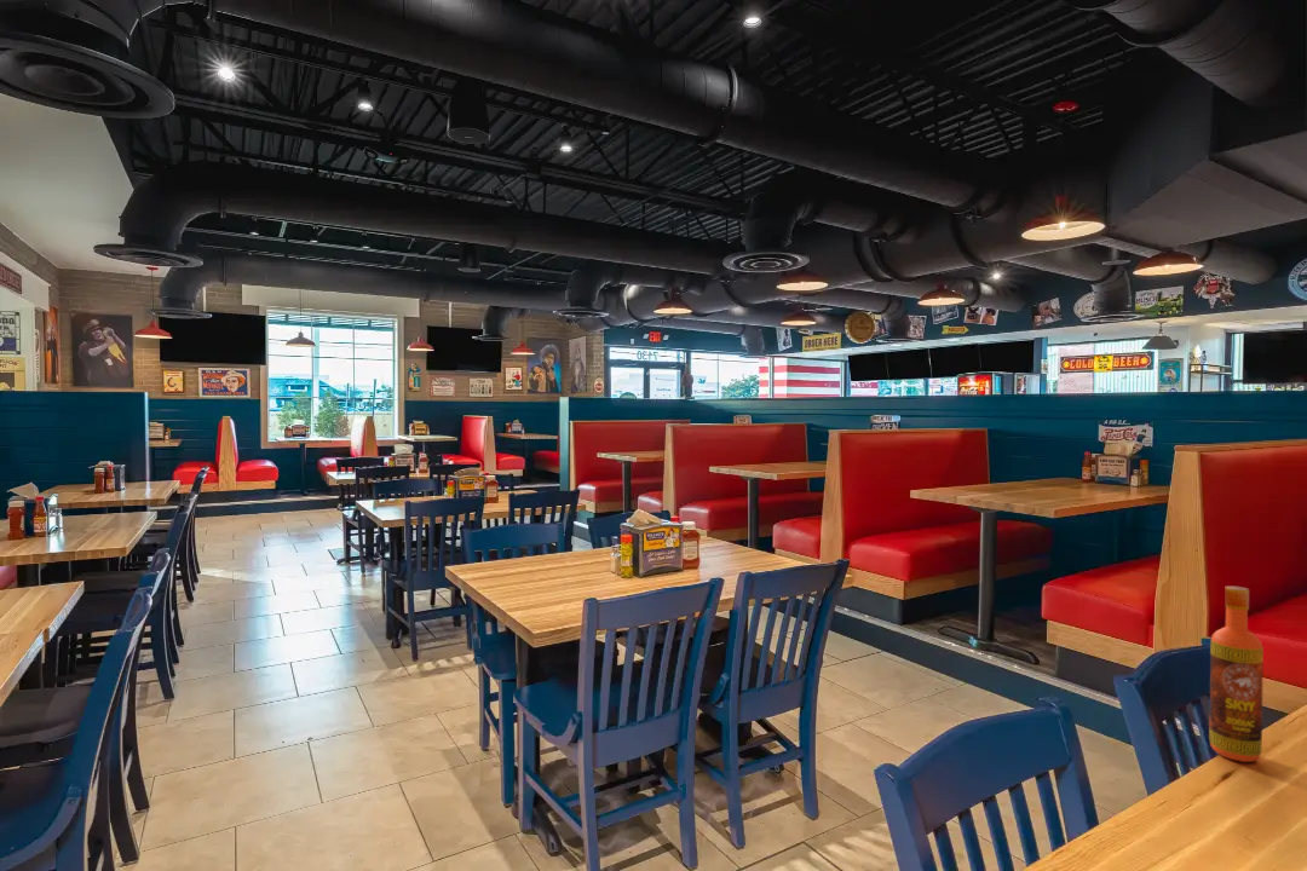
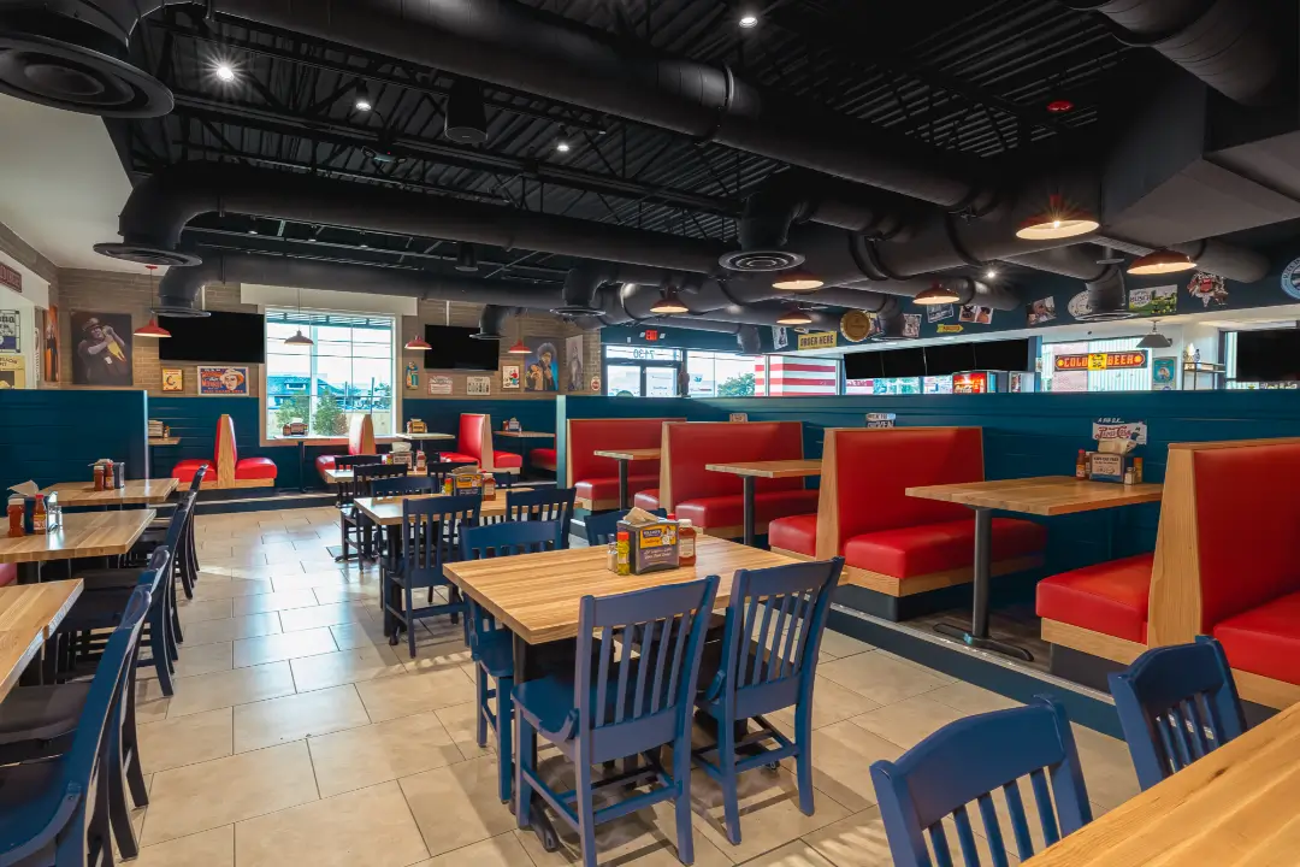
- hot sauce (1236, 671)
